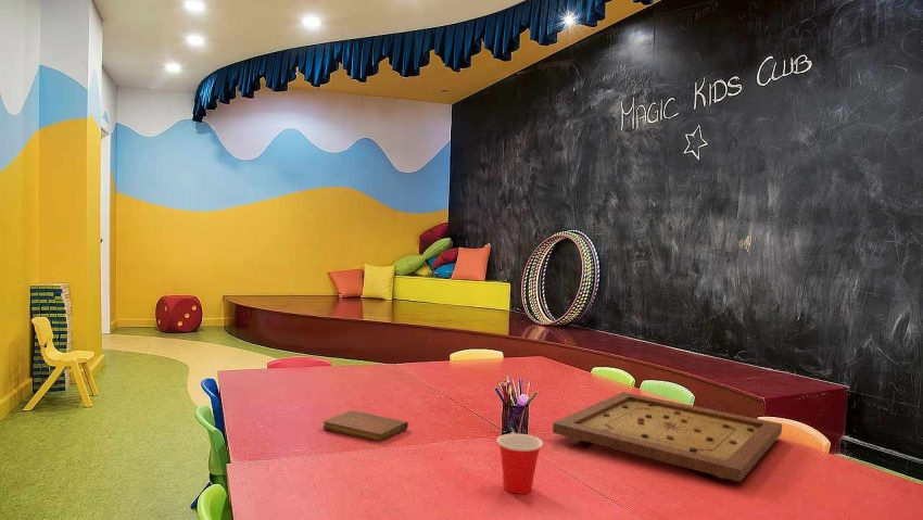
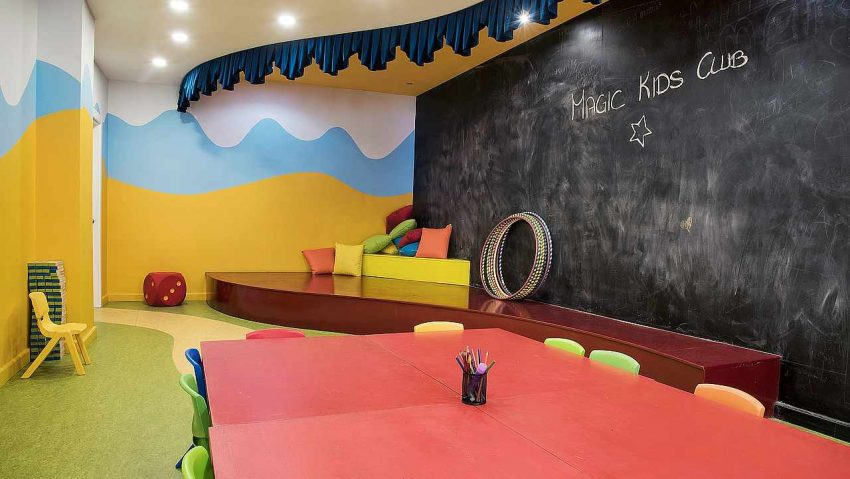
- cup (518, 464)
- notebook (365, 424)
- gameboard (669, 431)
